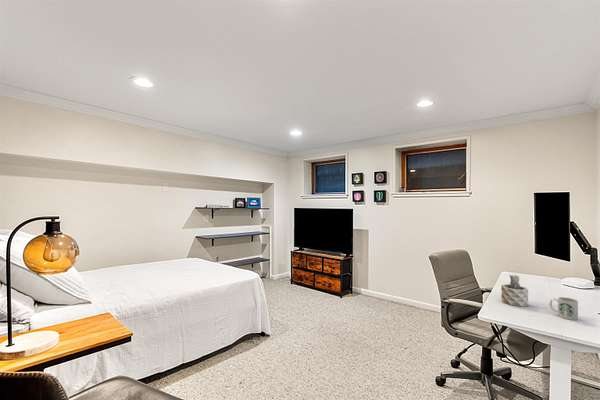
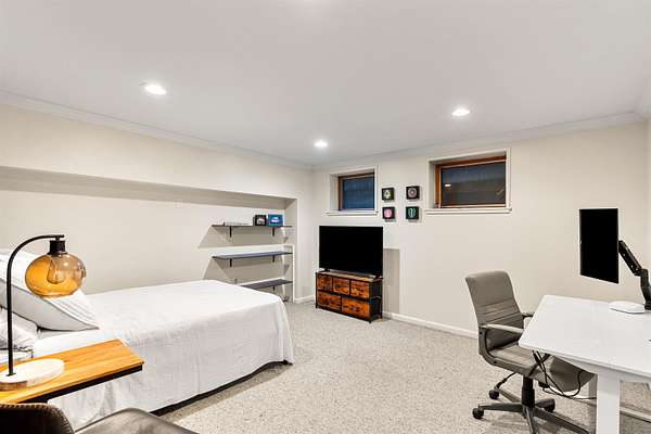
- mug (563, 307)
- succulent plant (514, 288)
